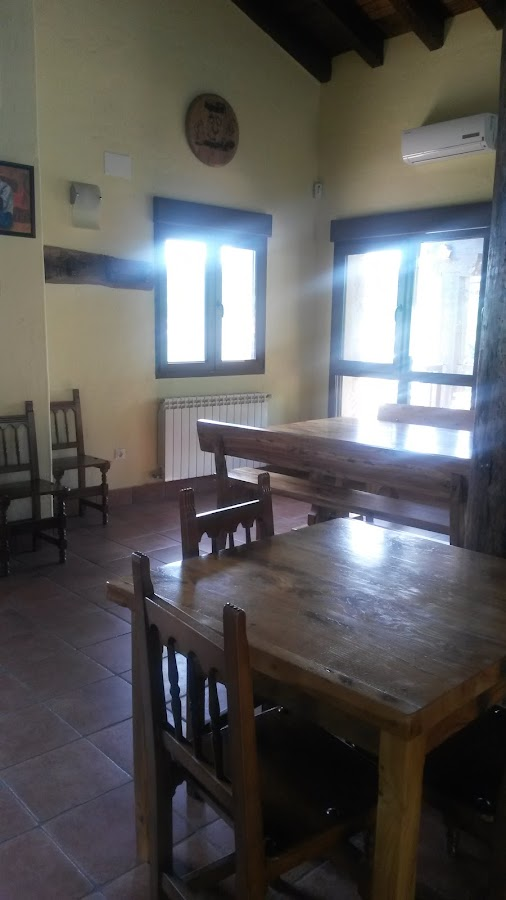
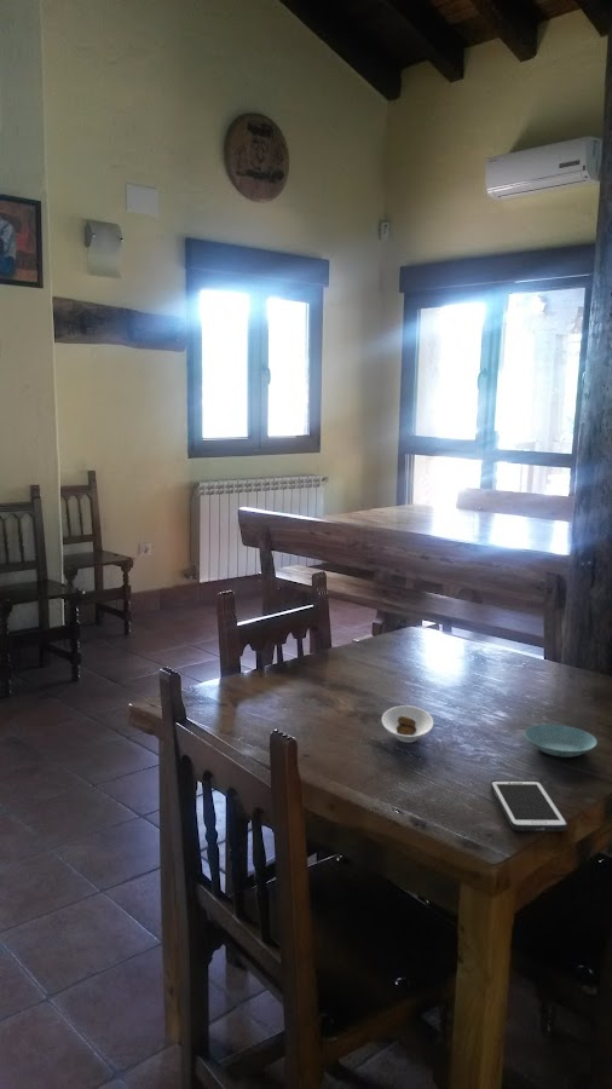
+ saucer (406, 726)
+ cell phone (526, 803)
+ saucer (559, 743)
